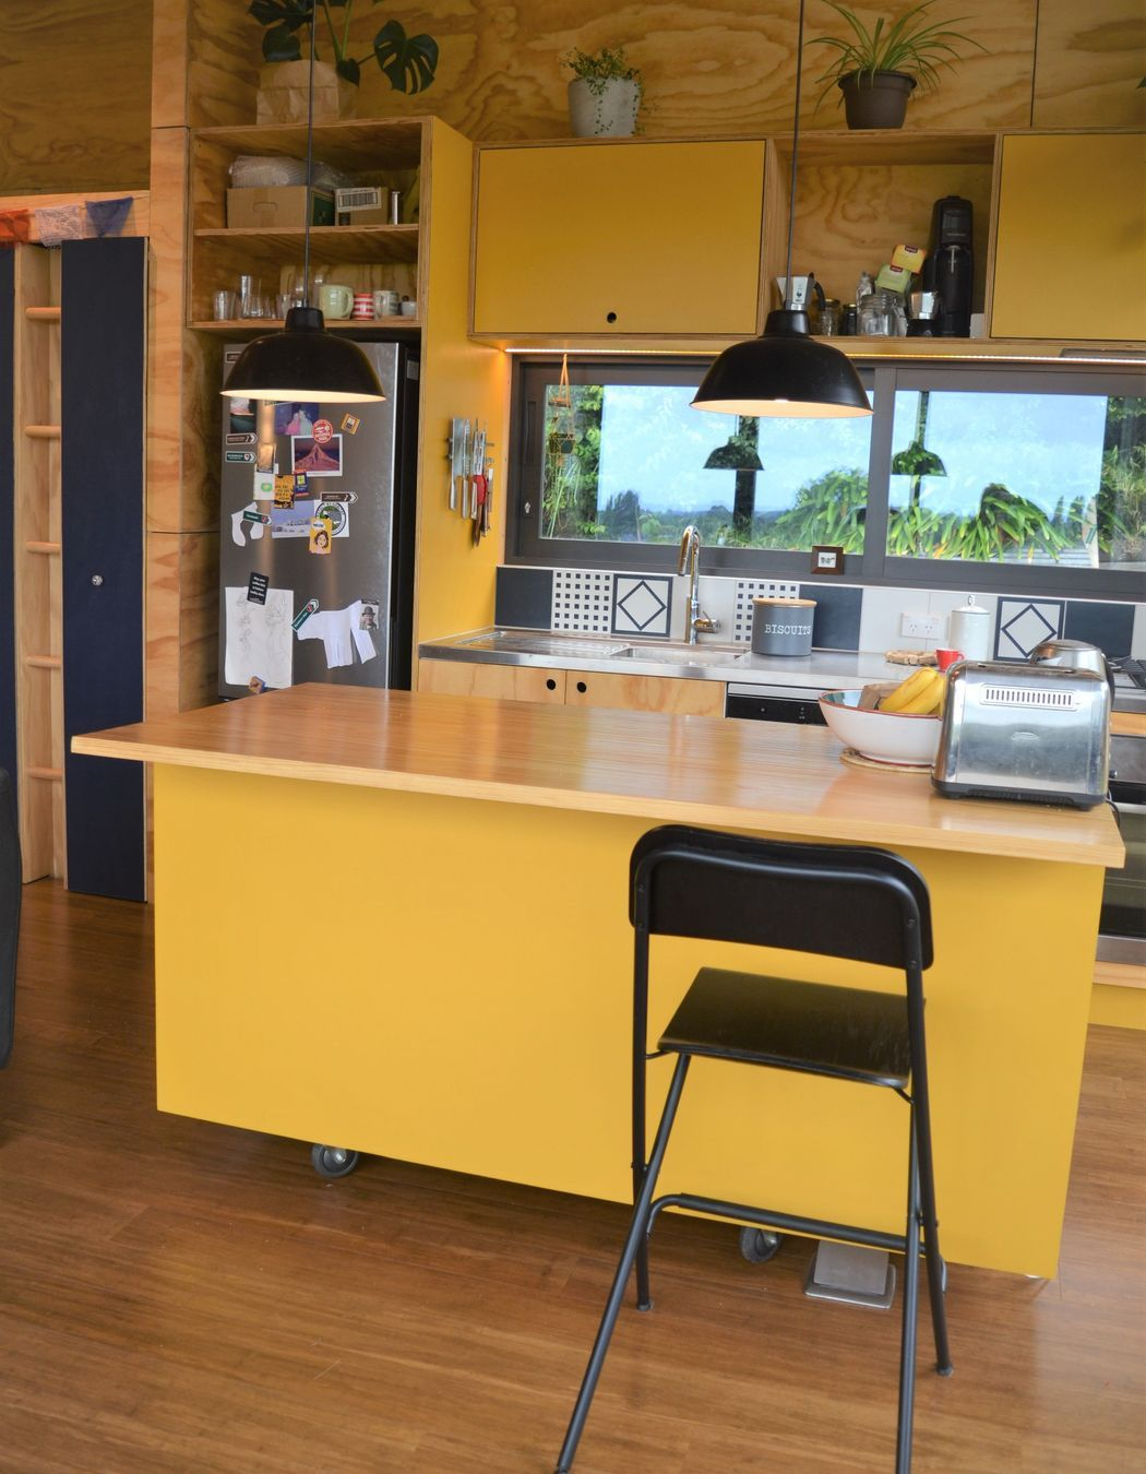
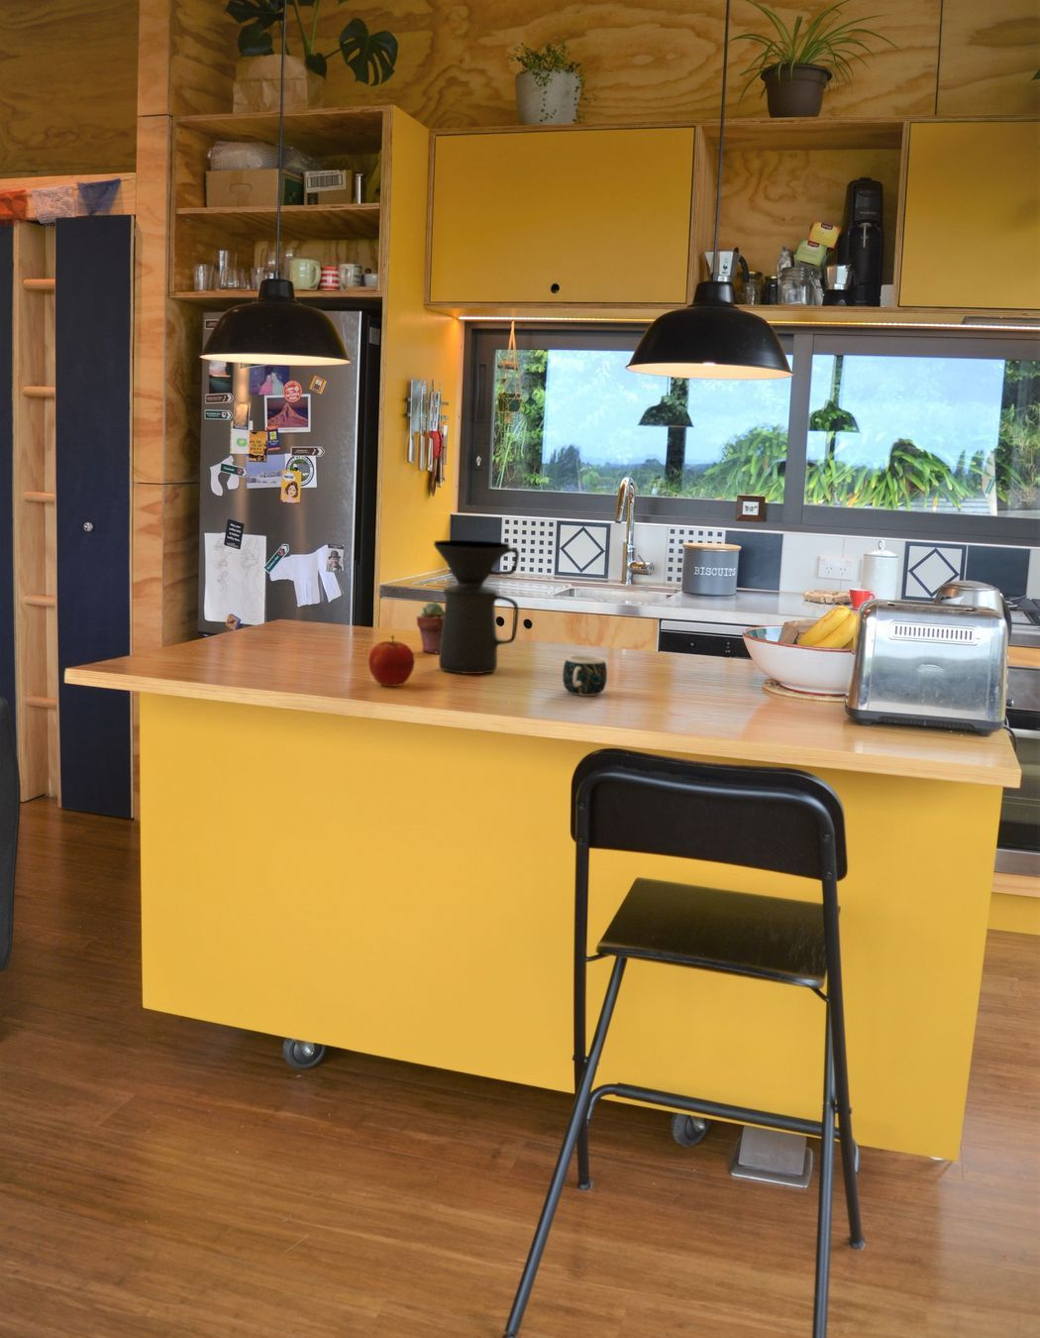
+ coffee maker (469, 607)
+ potted succulent (435, 627)
+ mug (582, 676)
+ apple (391, 660)
